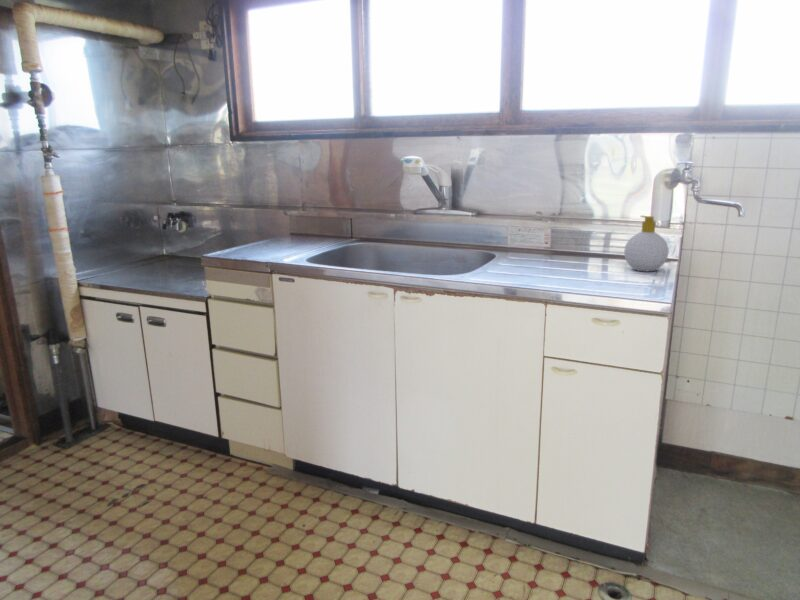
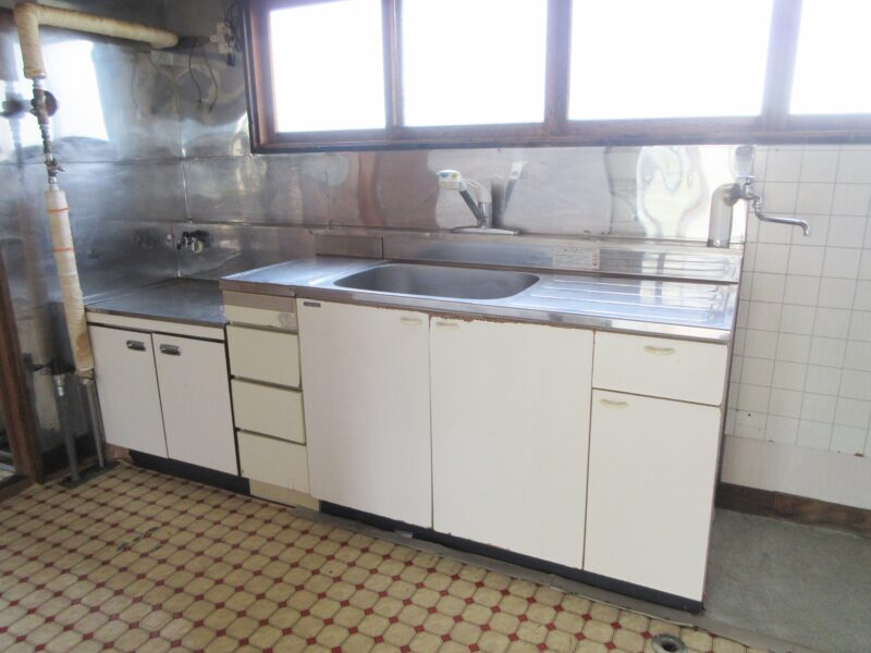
- soap bottle (646, 243)
